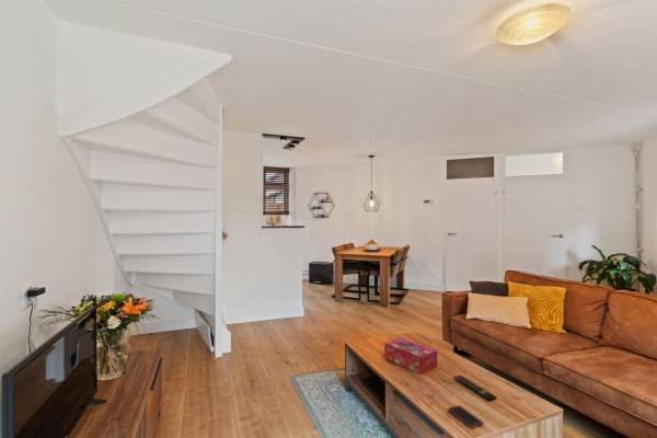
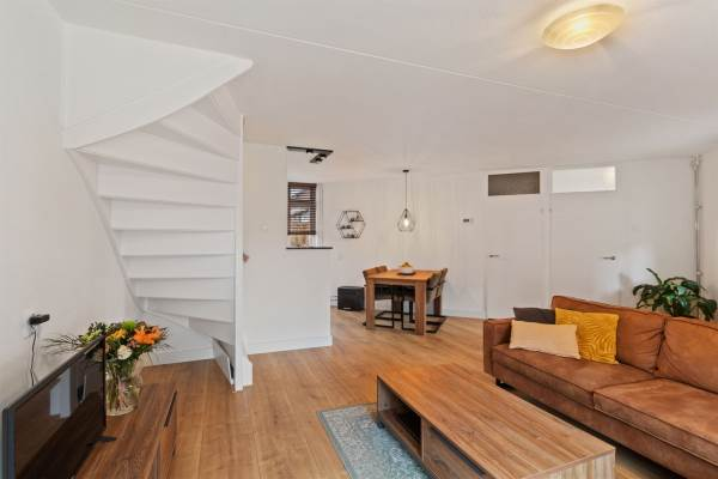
- tissue box (410, 354)
- remote control (473, 387)
- cell phone (464, 416)
